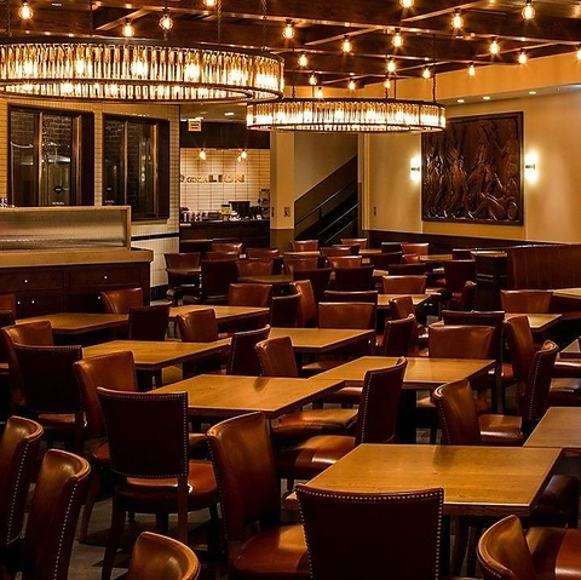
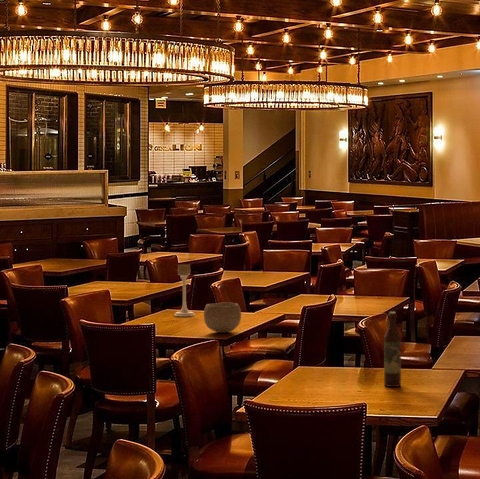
+ candle holder (184, 289)
+ bowl (222, 318)
+ wine bottle (392, 348)
